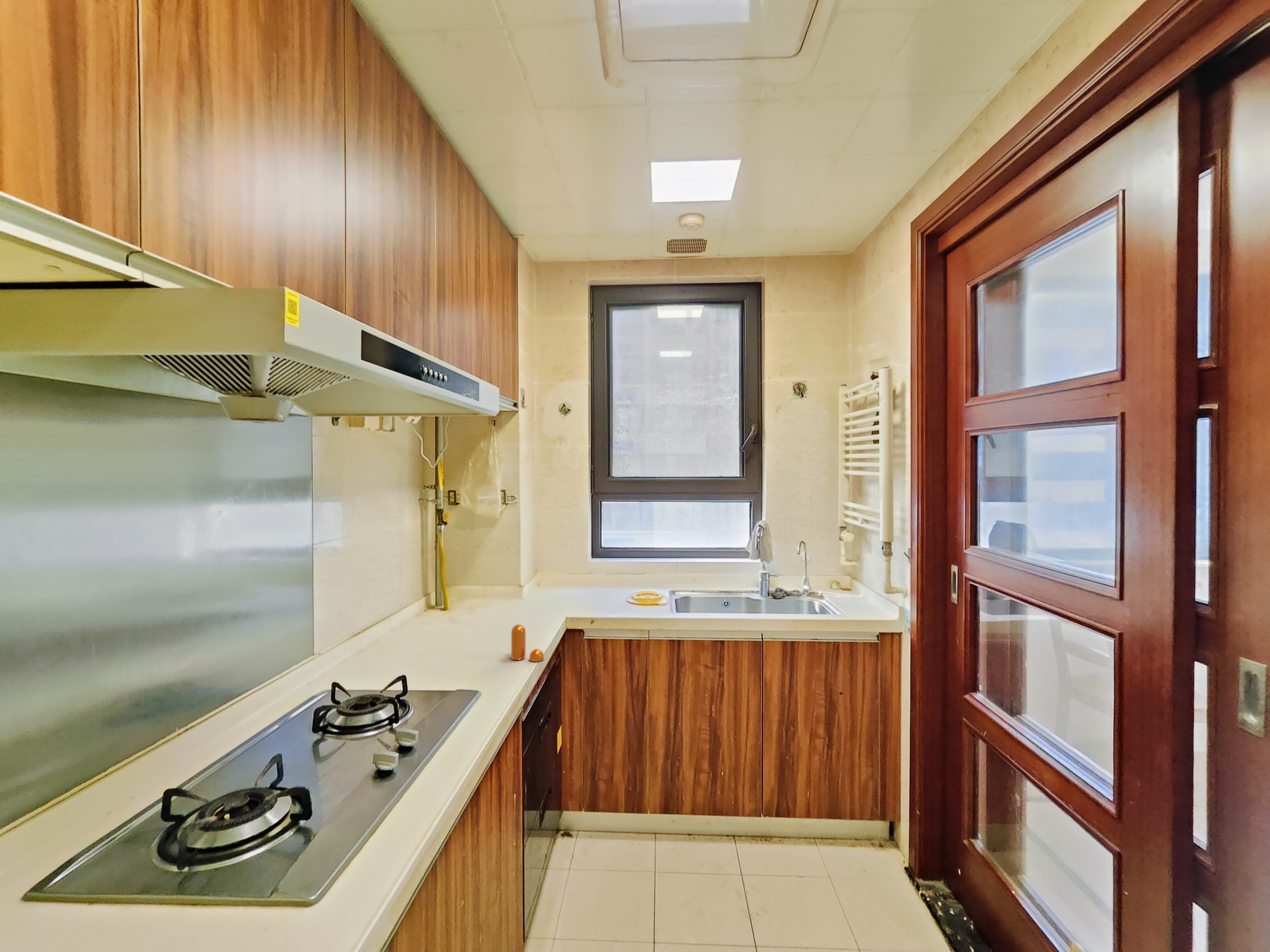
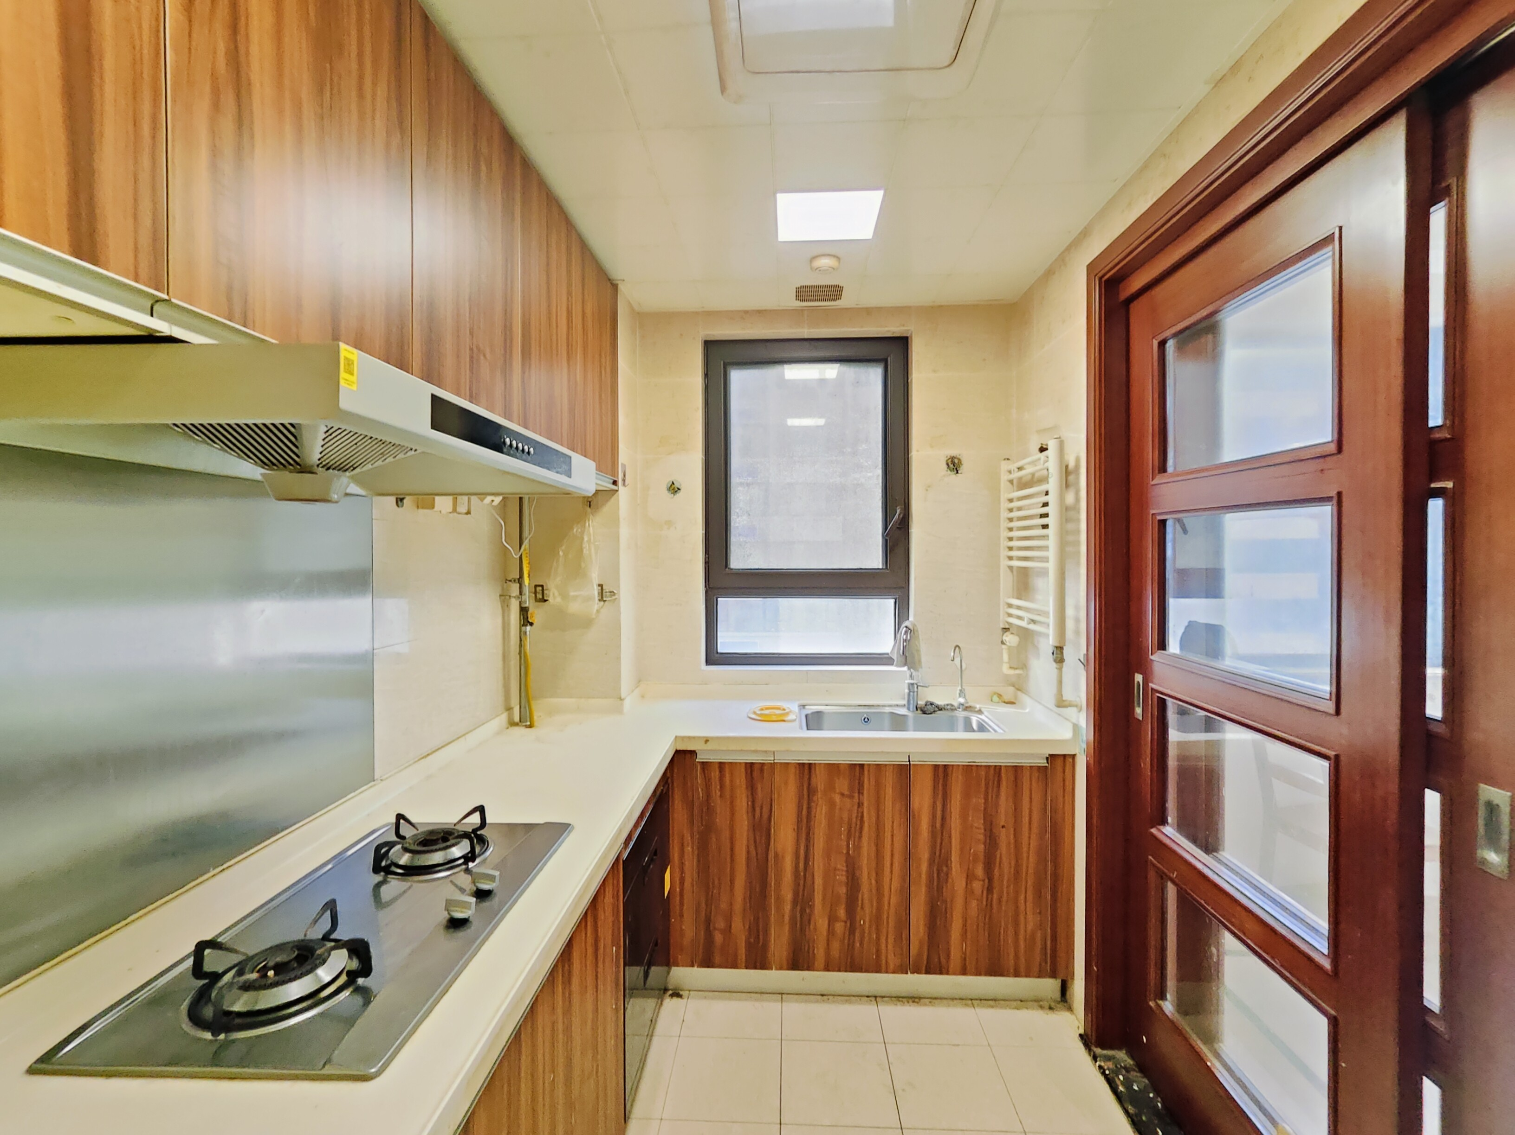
- pepper shaker (525, 642)
